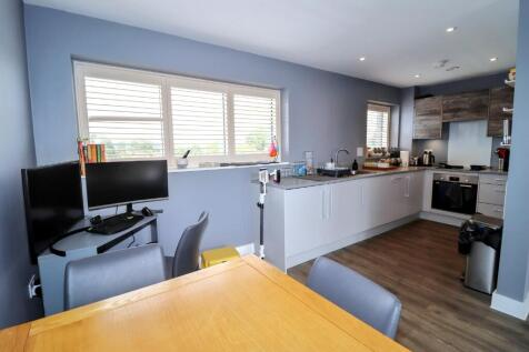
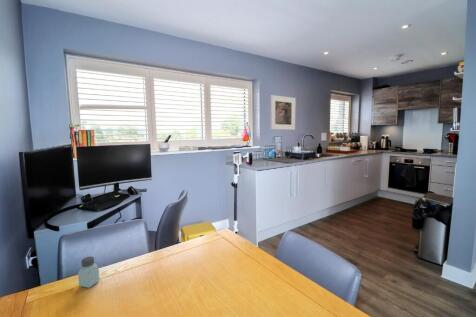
+ saltshaker (88, 271)
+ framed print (283, 113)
